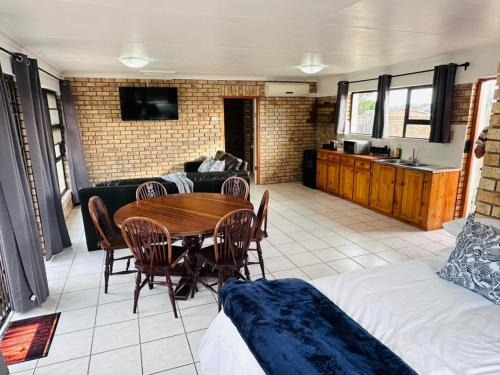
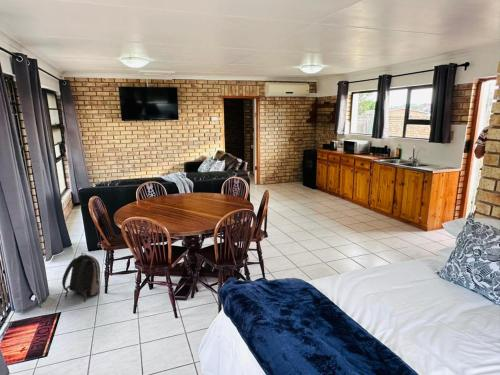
+ backpack (82, 274)
